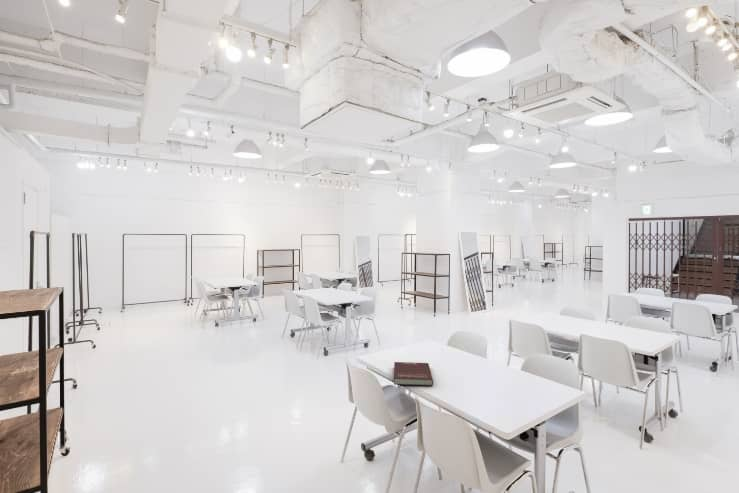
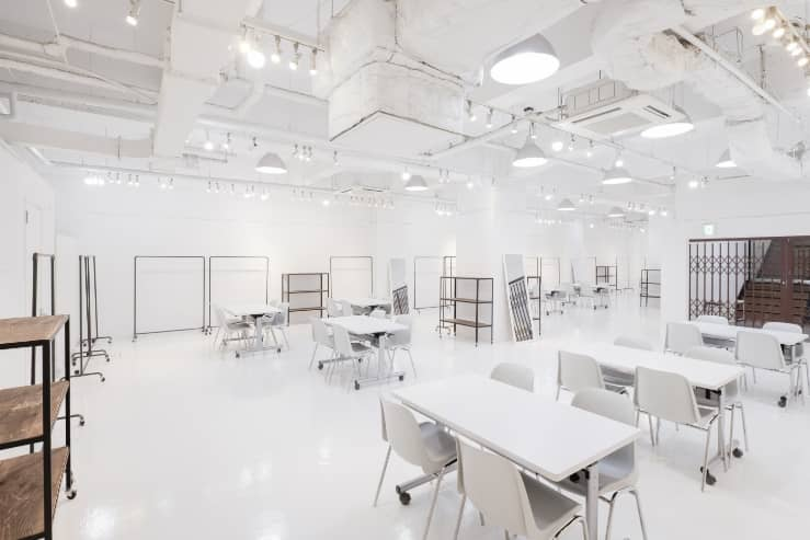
- book (412, 373)
